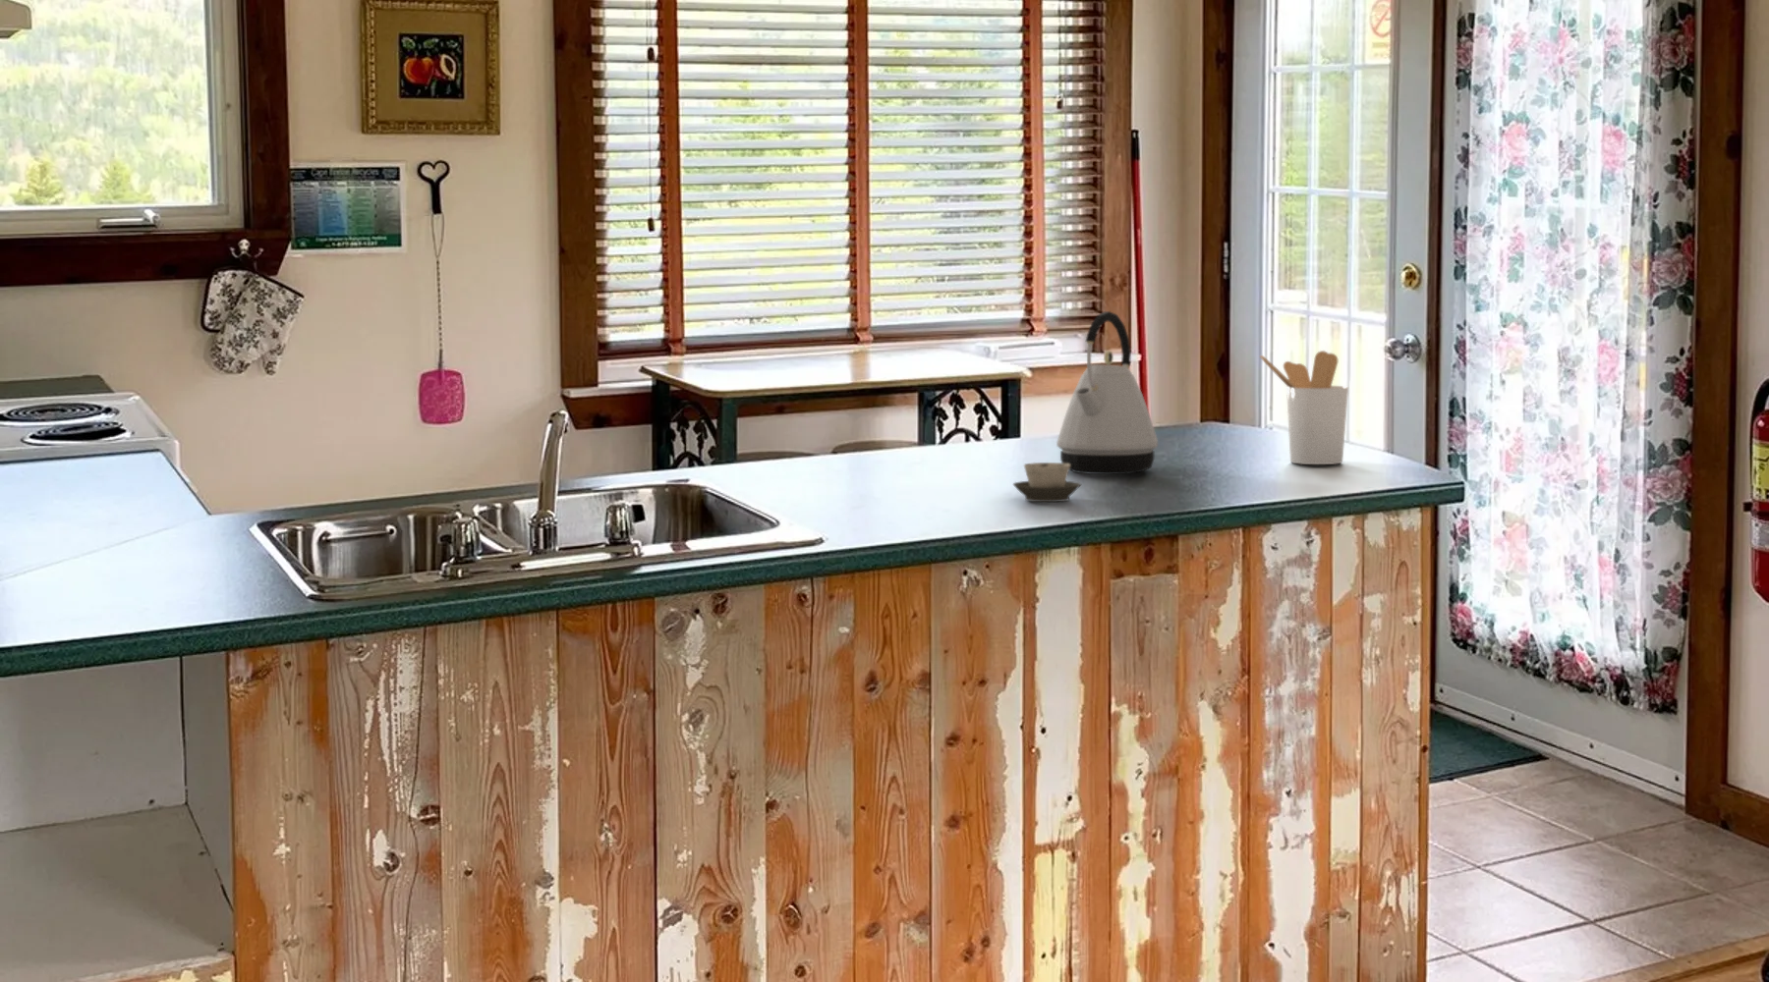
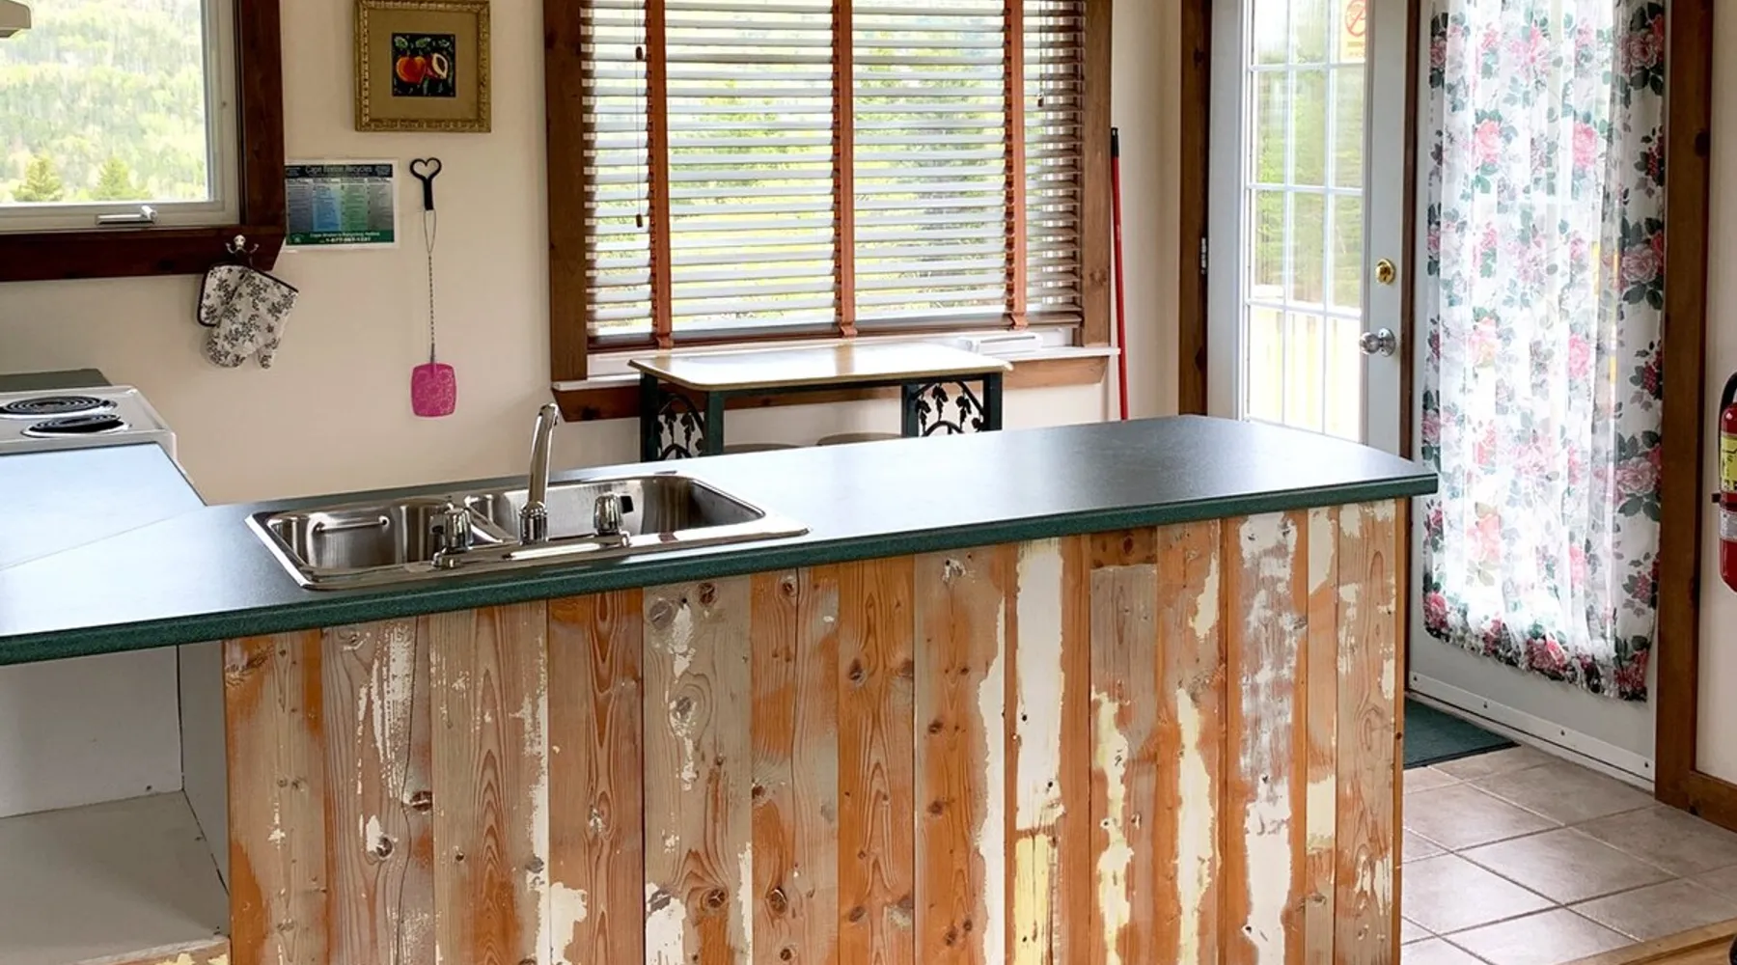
- utensil holder (1301, 405)
- cup (1047, 483)
- kettle (1106, 391)
